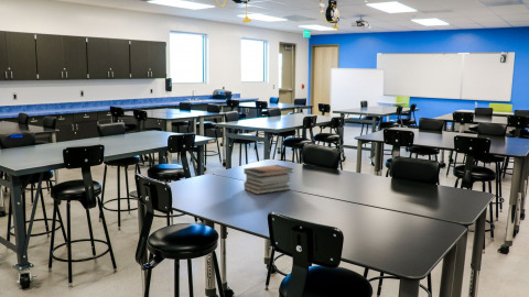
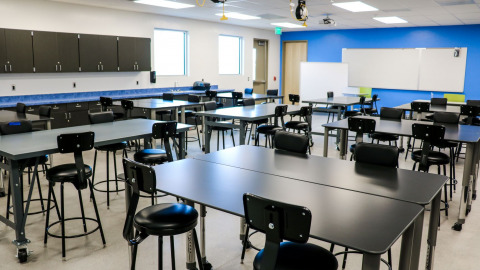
- book stack (268, 178)
